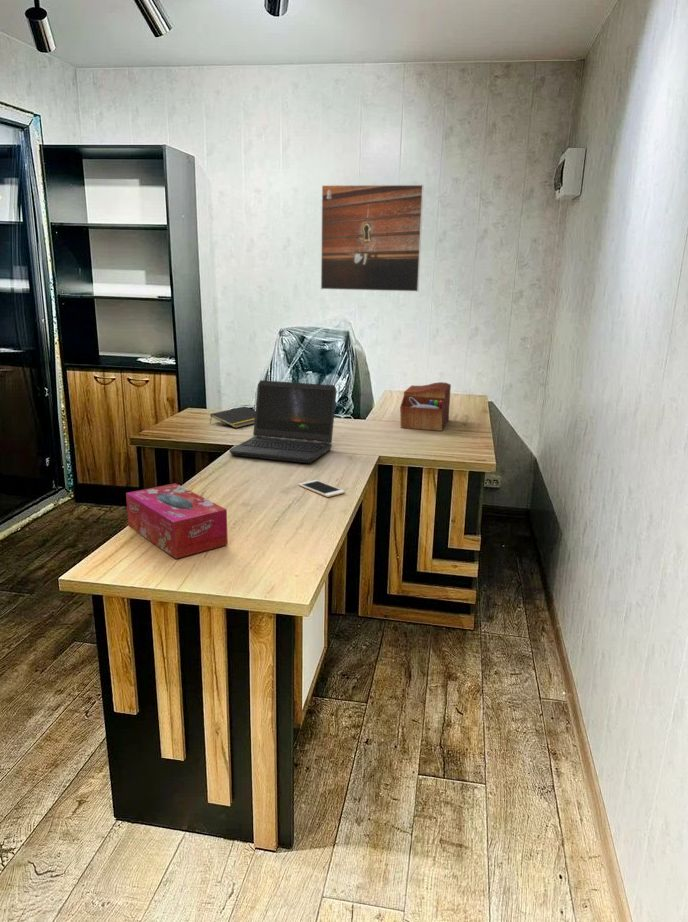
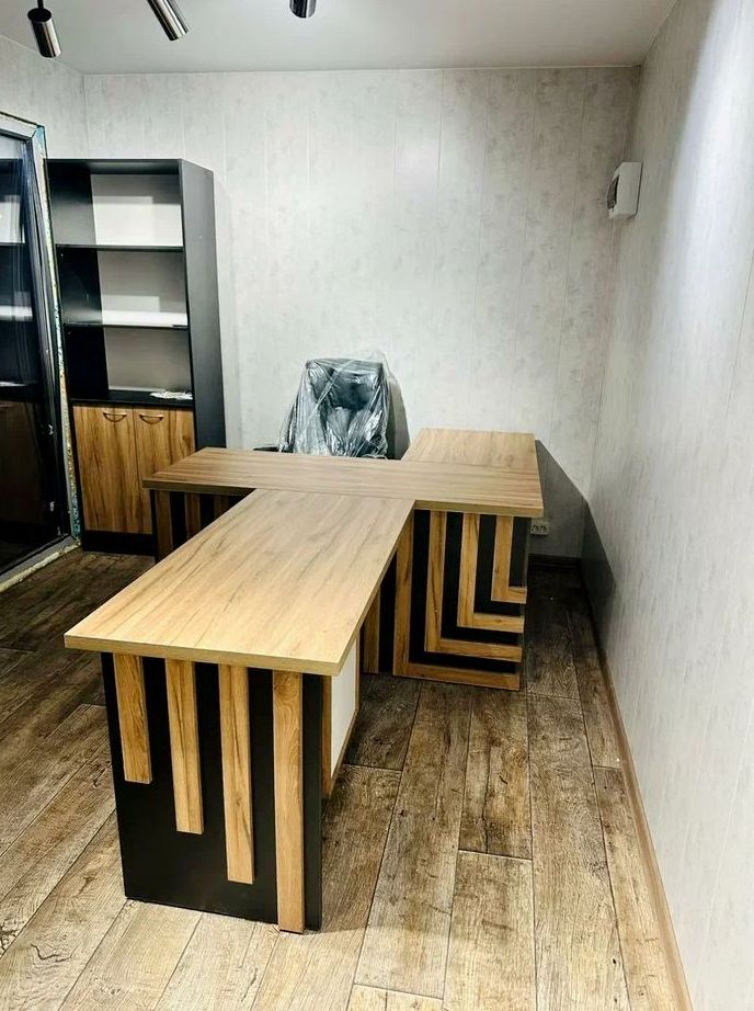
- cell phone (321, 488)
- laptop computer (283, 419)
- notepad (240, 416)
- tissue box (175, 518)
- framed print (370, 238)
- sewing box (424, 405)
